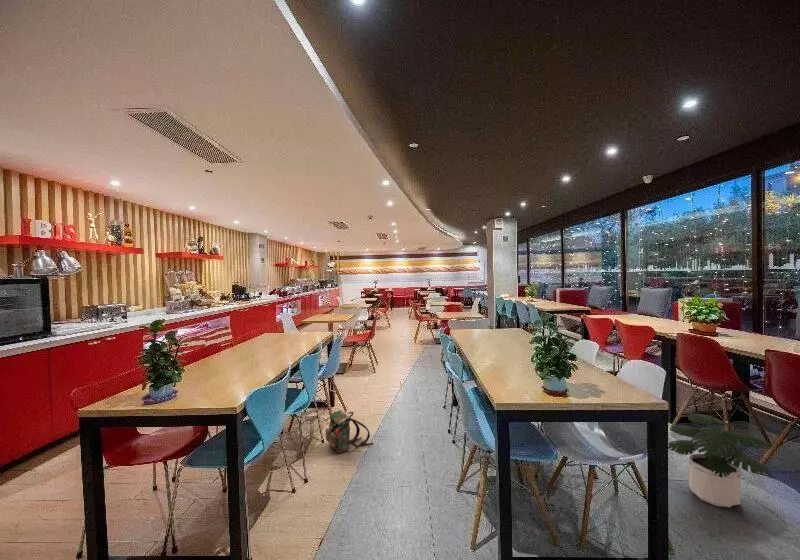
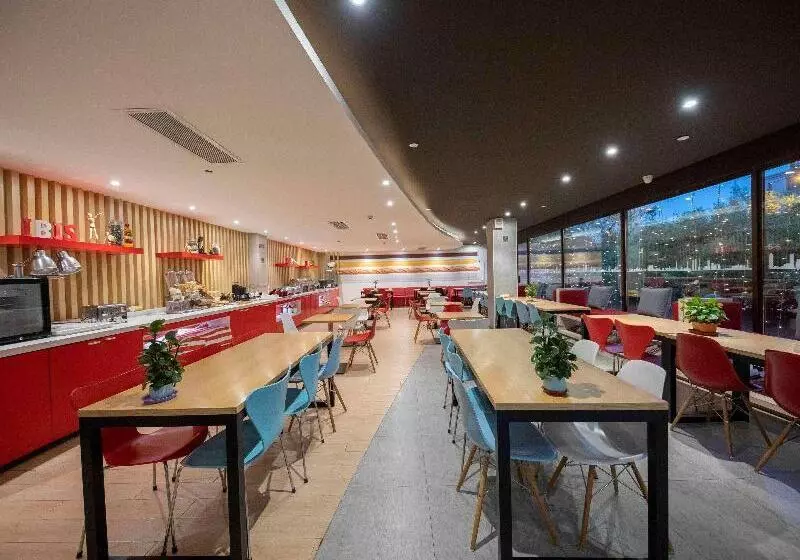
- backpack (349, 429)
- potted plant (715, 462)
